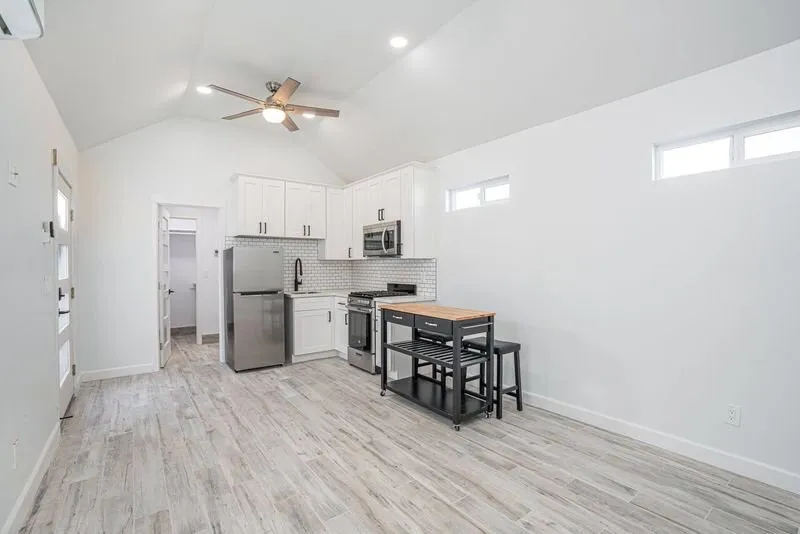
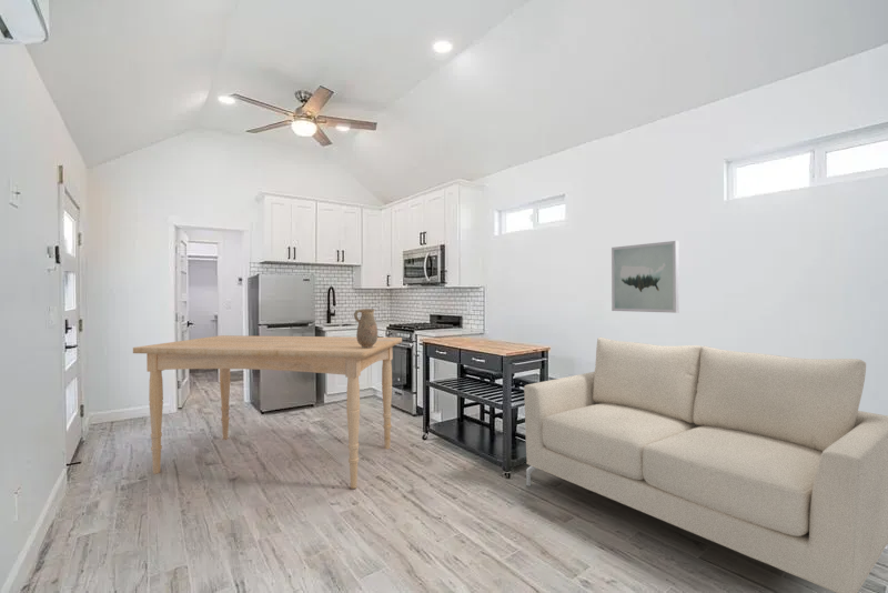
+ sofa (680, 432)
+ dining table (280, 370)
+ wall art (643, 278)
+ pitcher (365, 328)
